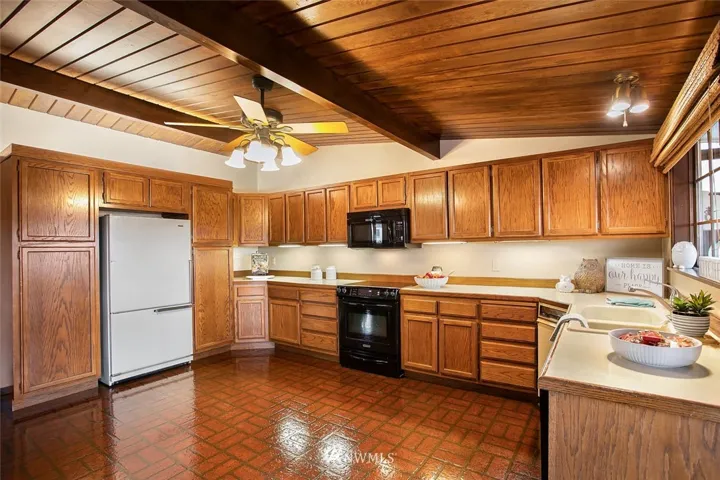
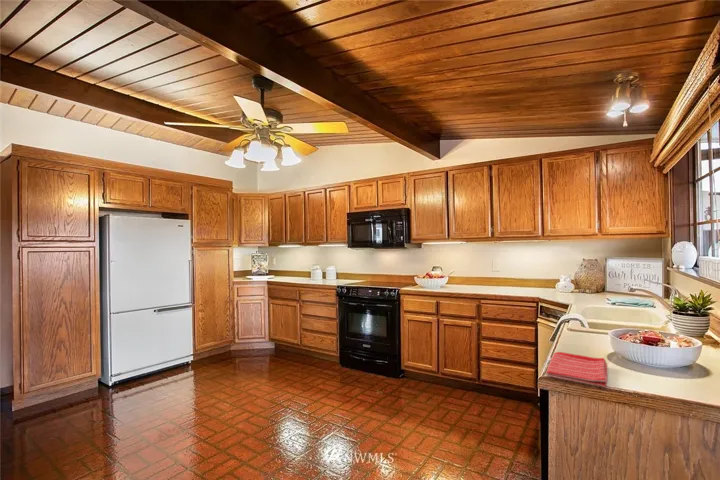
+ dish towel (577, 367)
